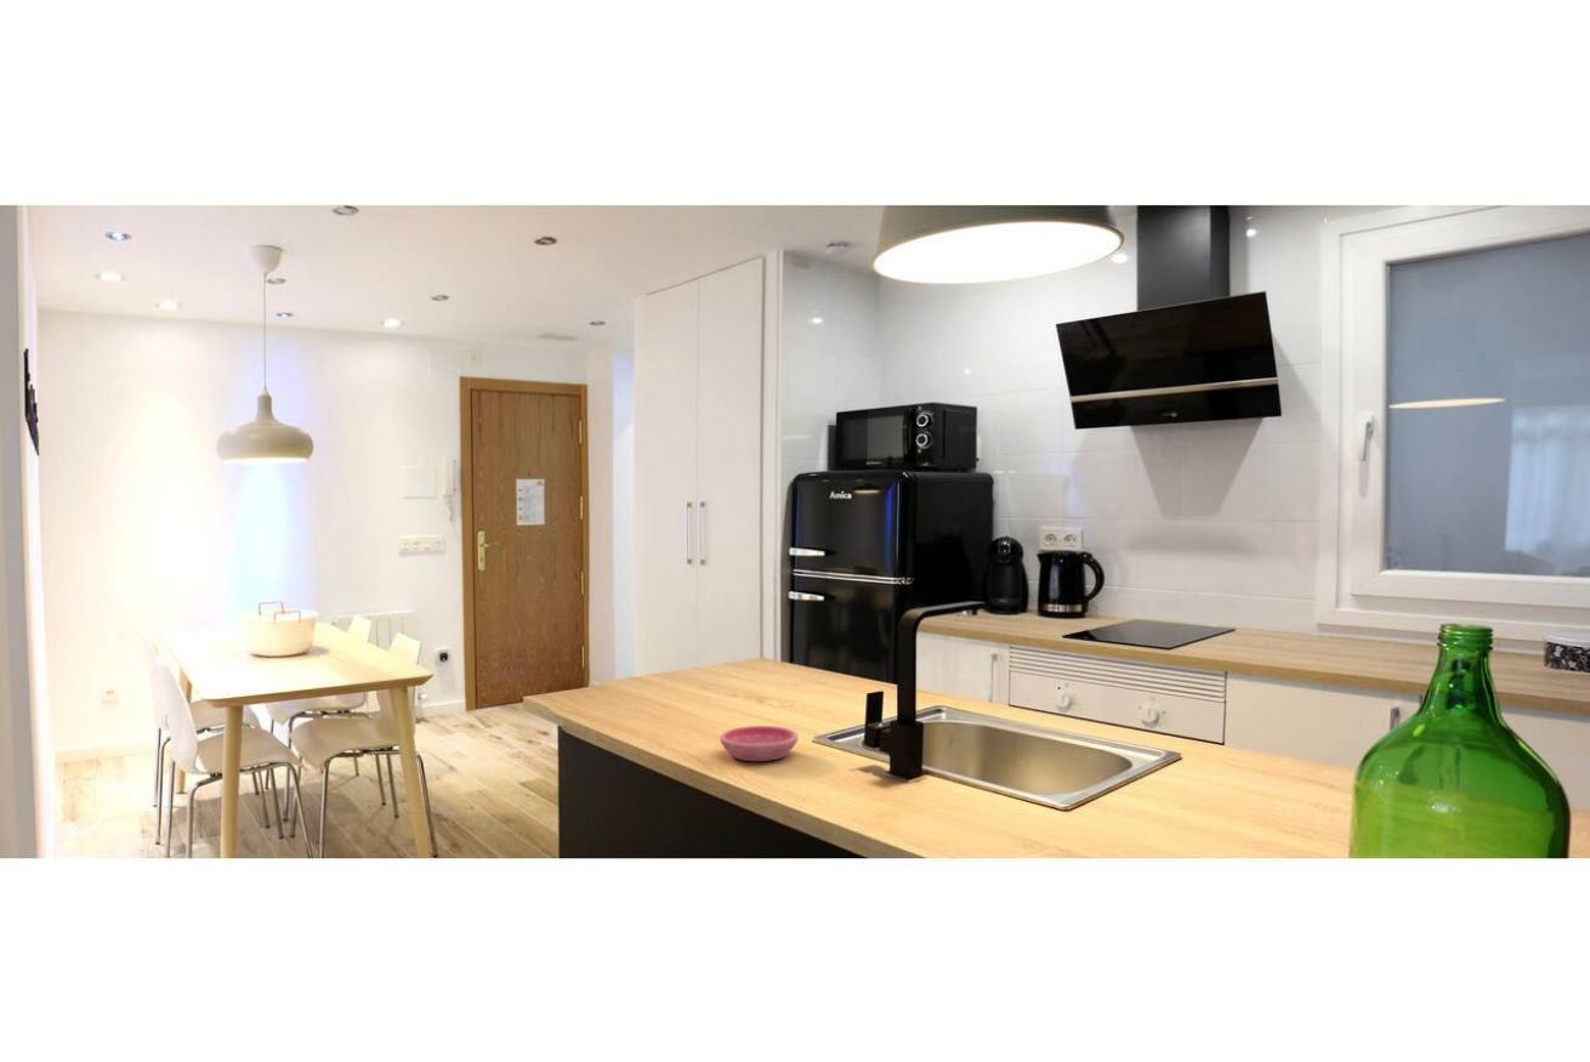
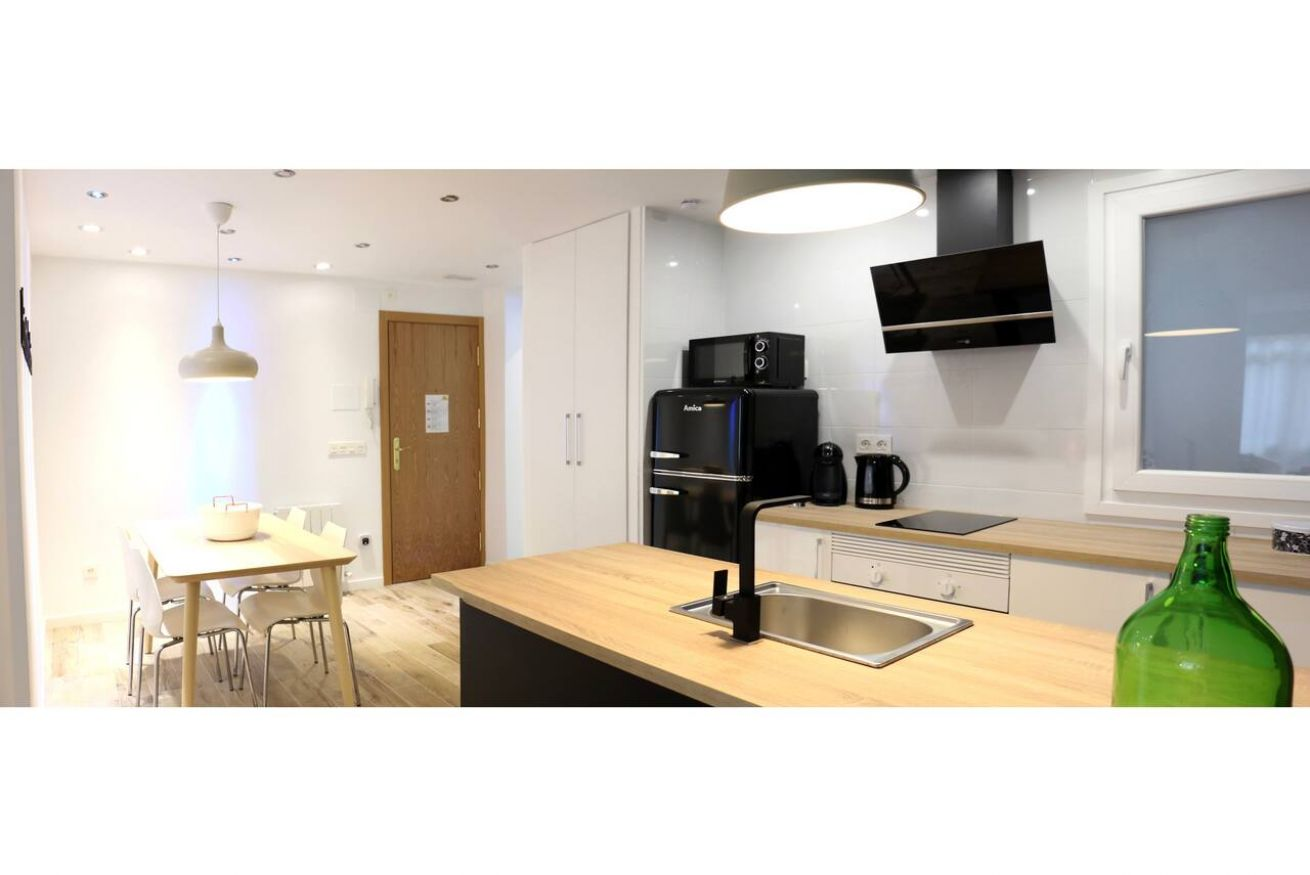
- saucer (759, 743)
